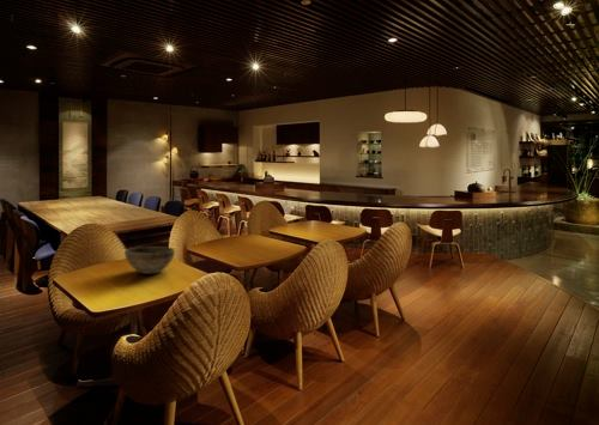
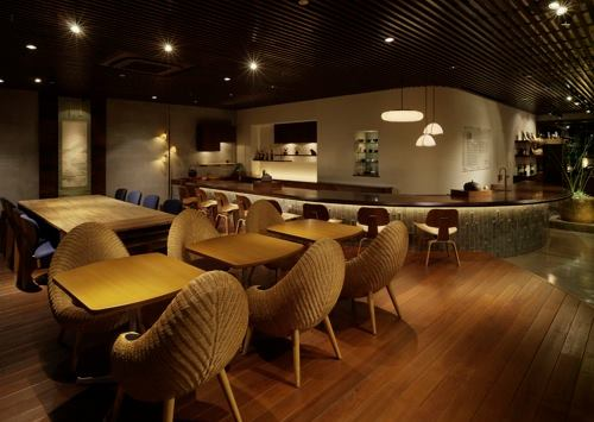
- bowl (150, 260)
